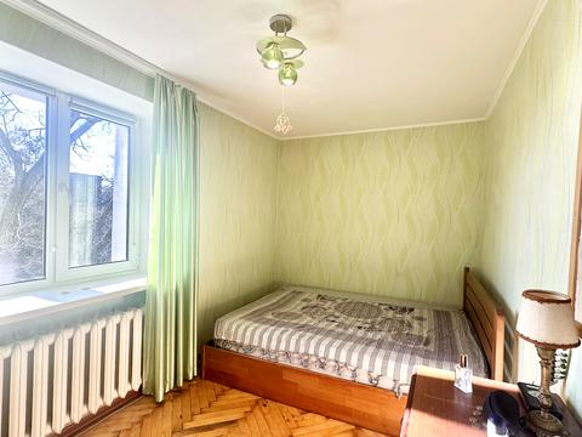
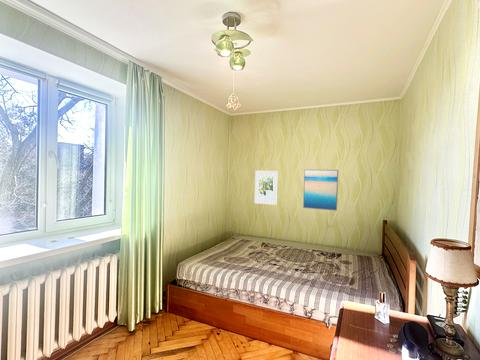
+ wall art (320, 189)
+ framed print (266, 187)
